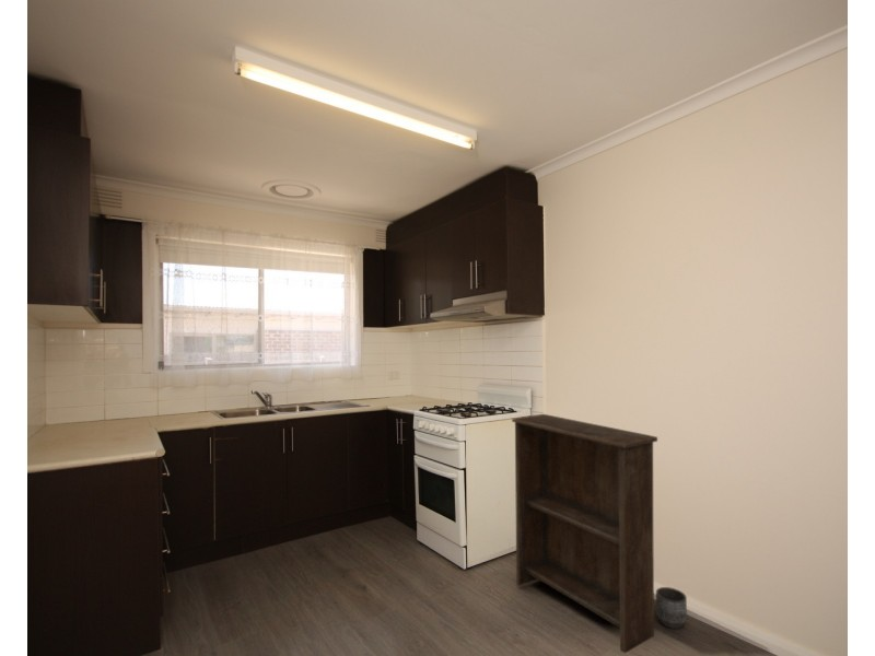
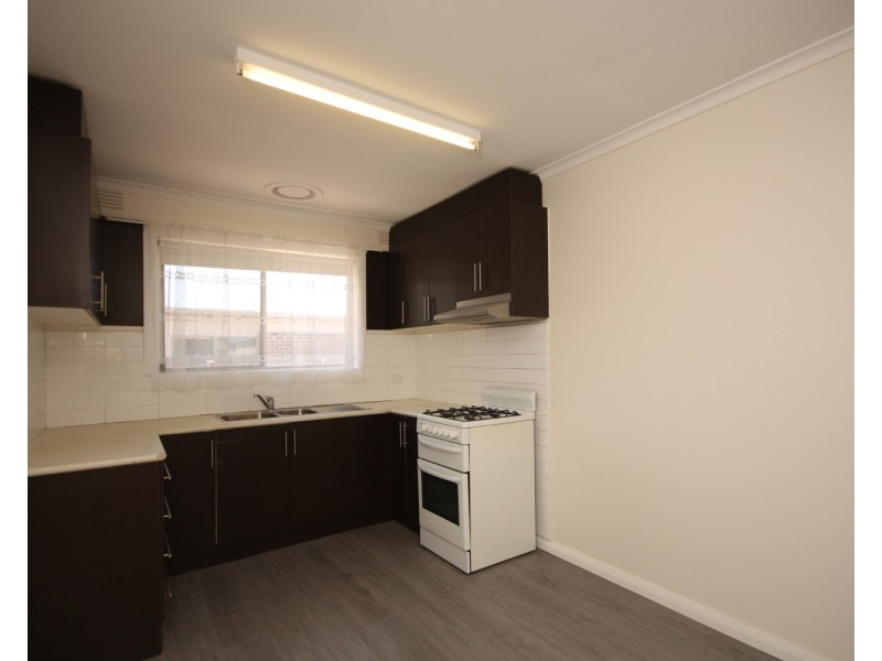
- planter (670, 608)
- bookshelf (578, 517)
